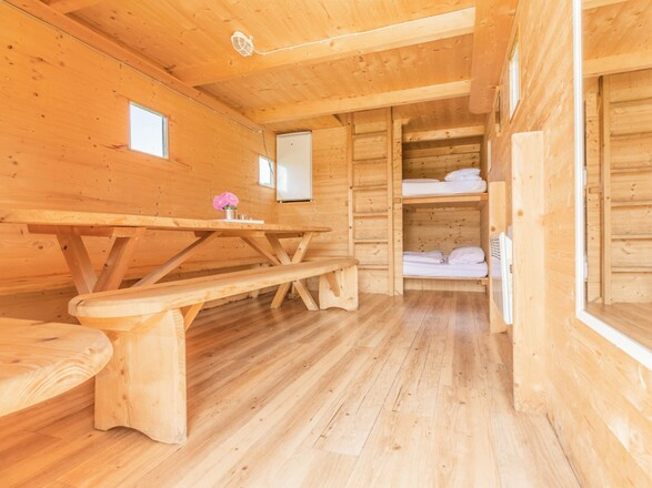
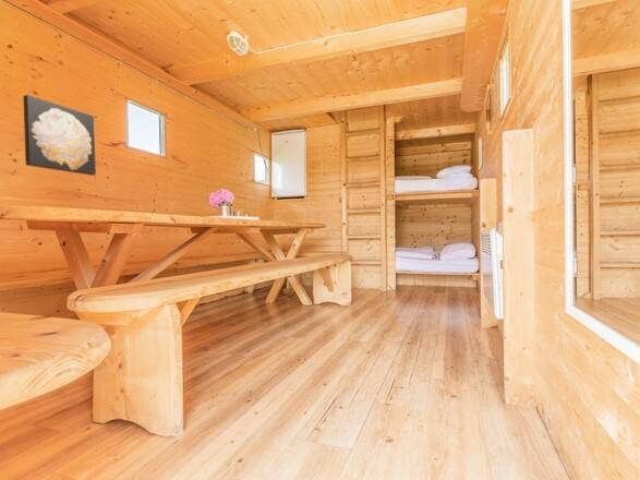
+ wall art (62, 139)
